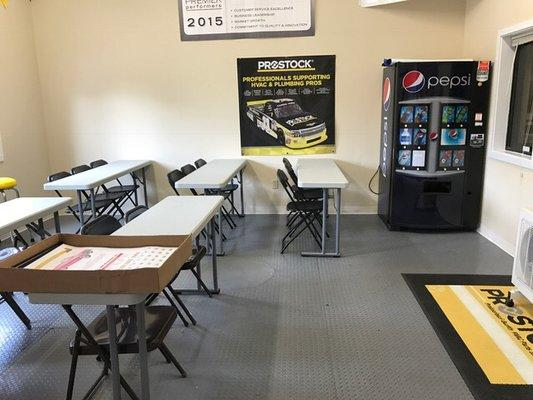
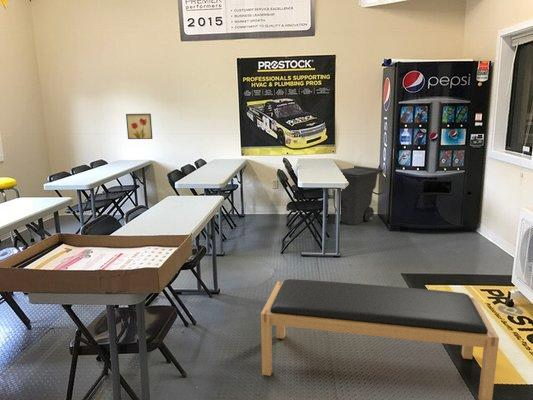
+ bench (370, 331)
+ wall art (139, 126)
+ trash can (355, 194)
